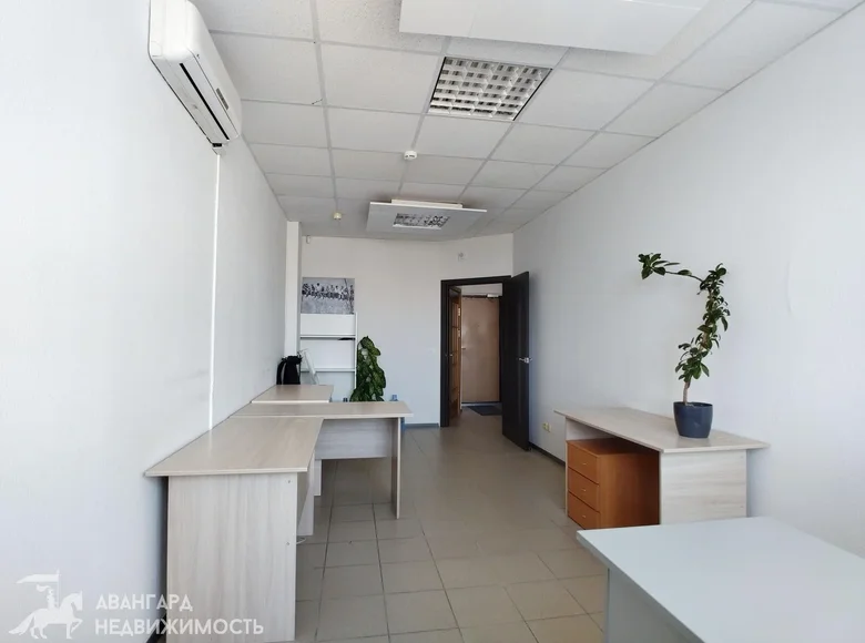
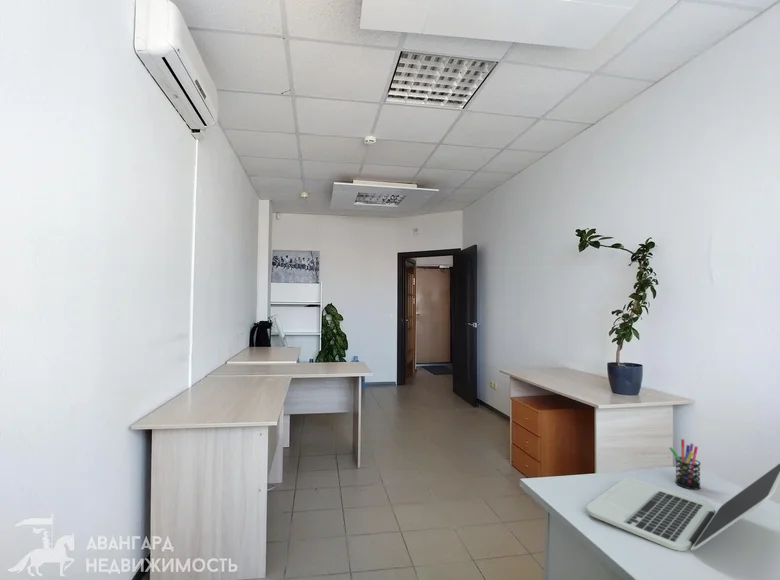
+ pen holder (684, 463)
+ laptop (679, 493)
